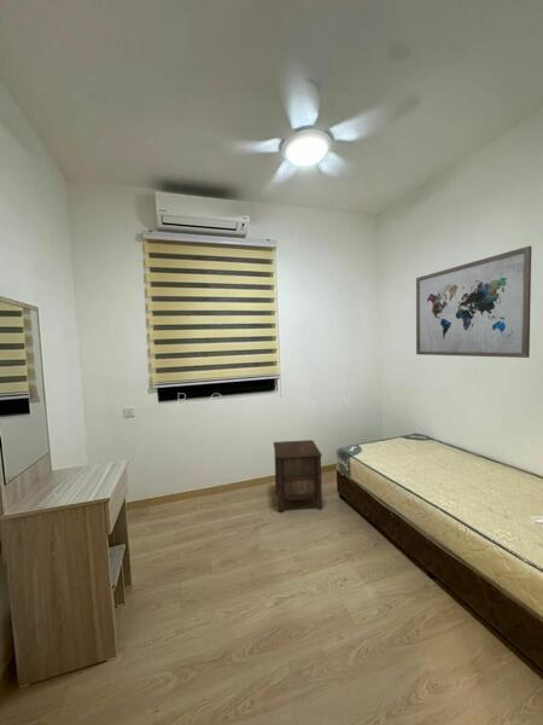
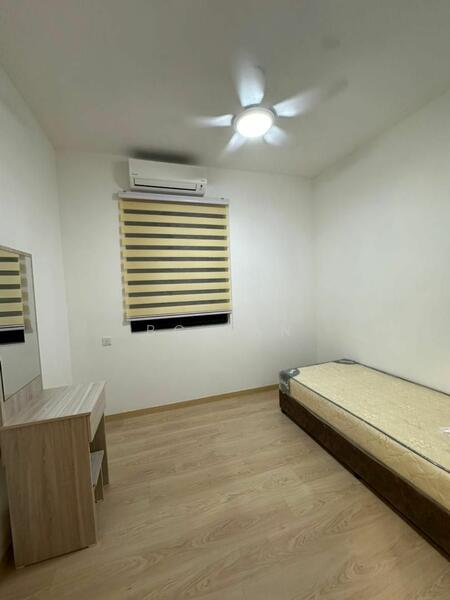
- nightstand (296, 474)
- wall art (462, 311)
